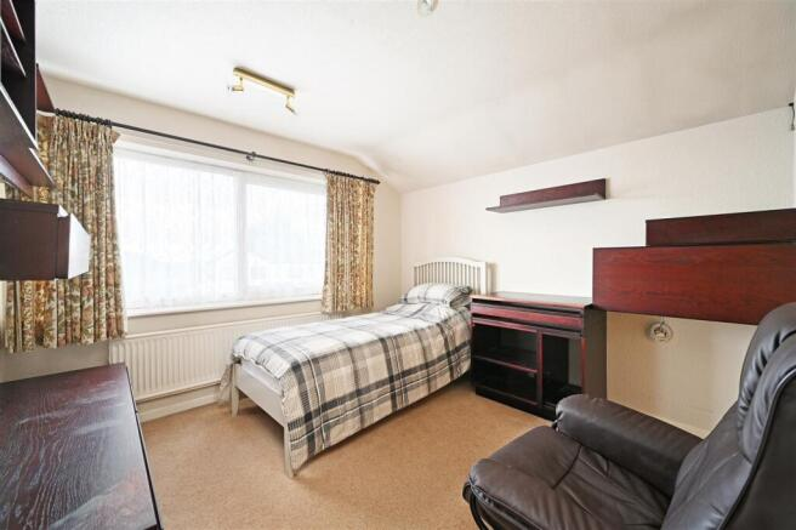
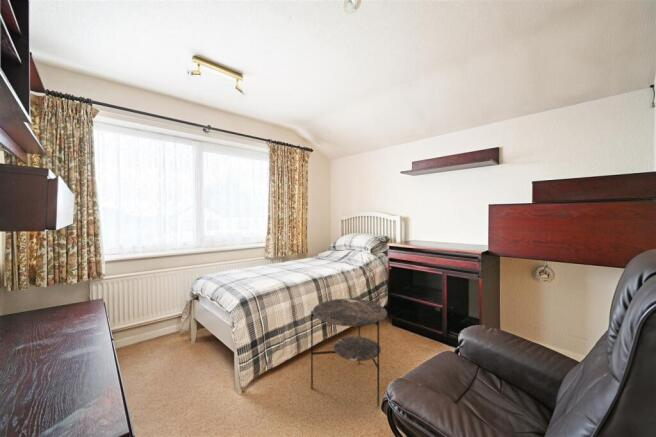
+ side table (348, 346)
